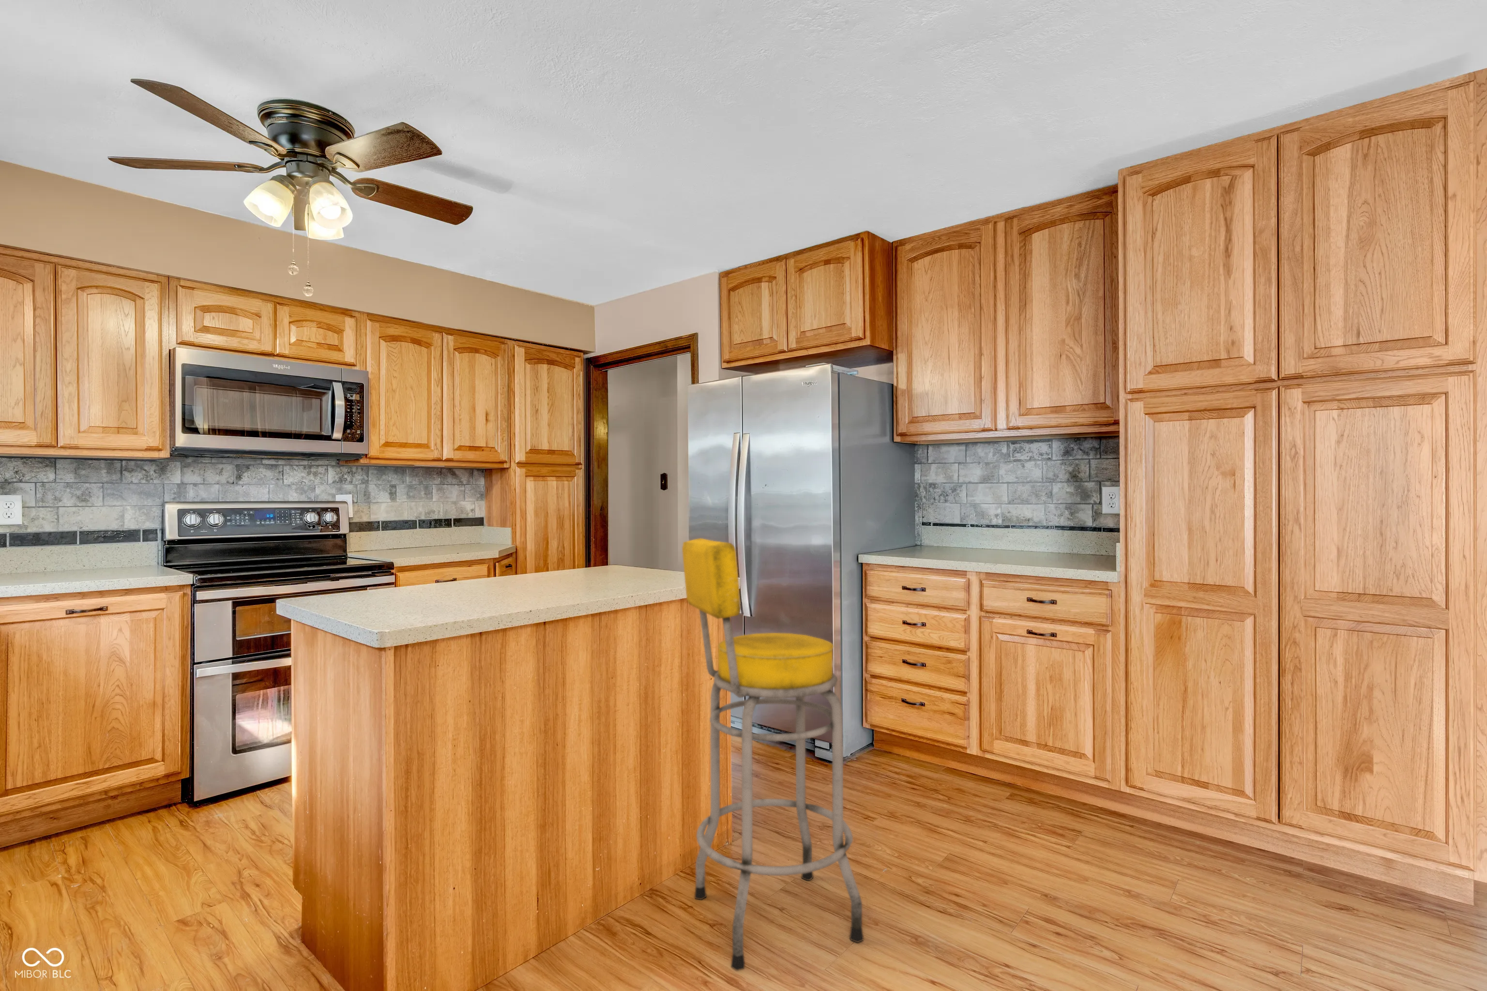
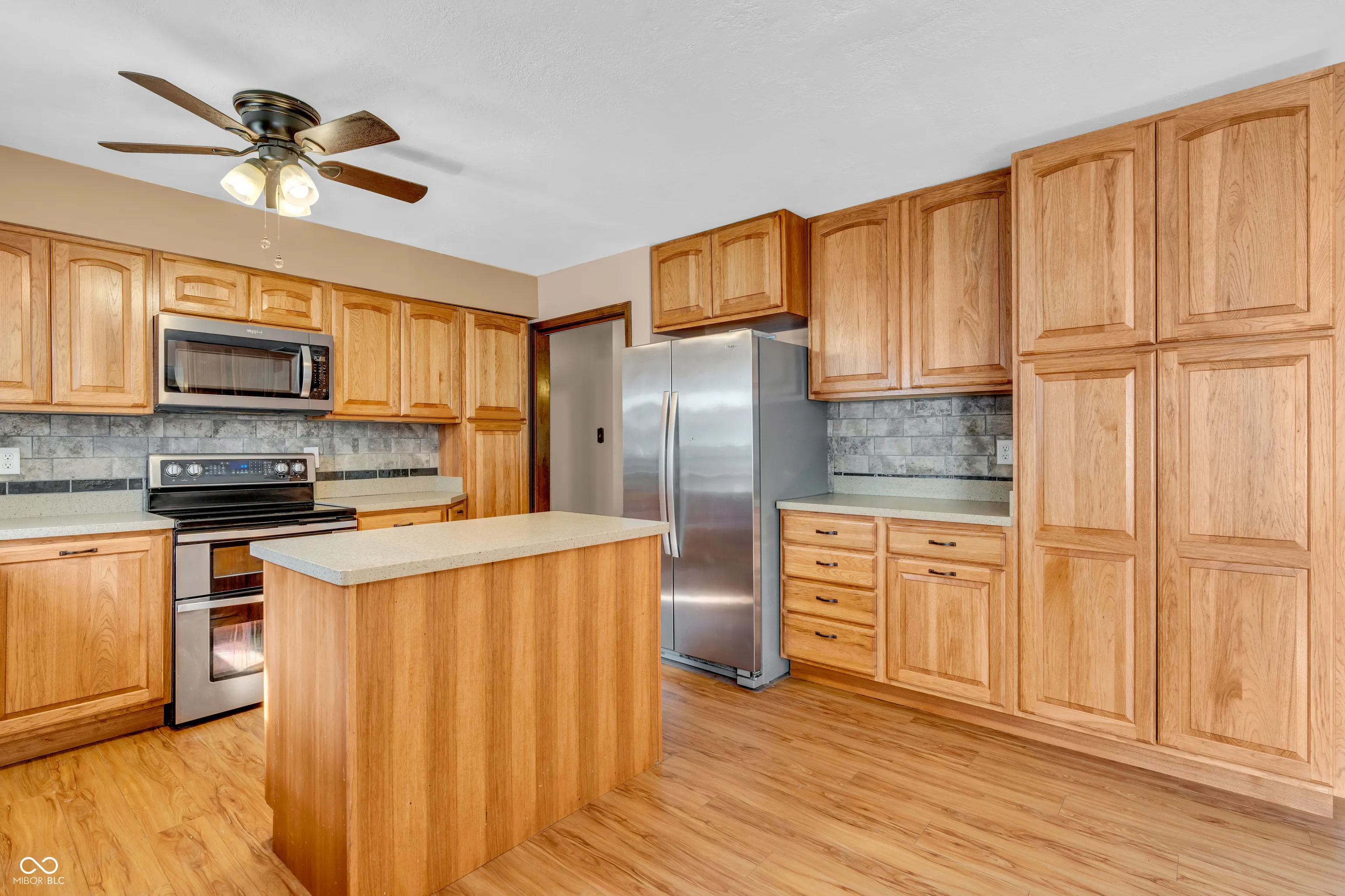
- bar stool (772, 733)
